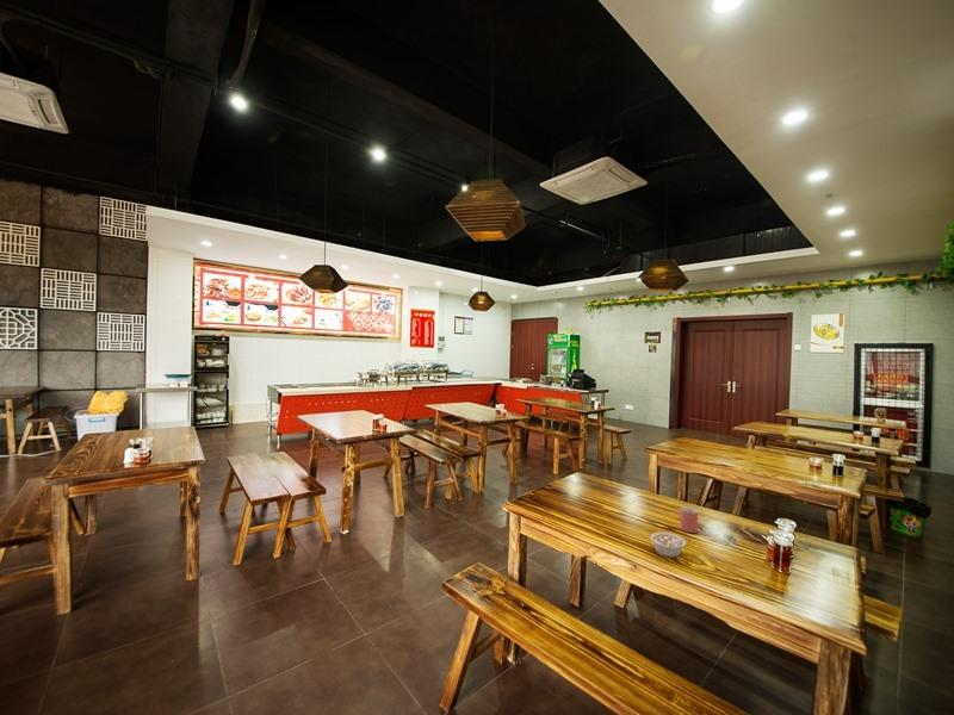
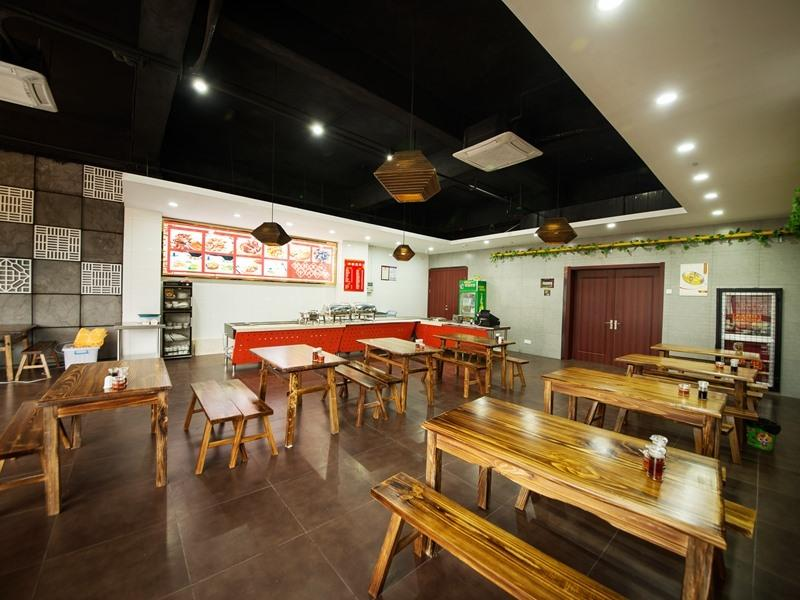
- legume (668, 543)
- cup (684, 517)
